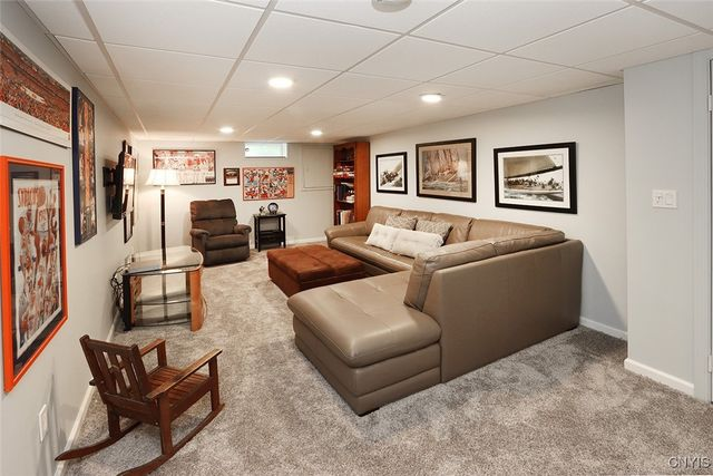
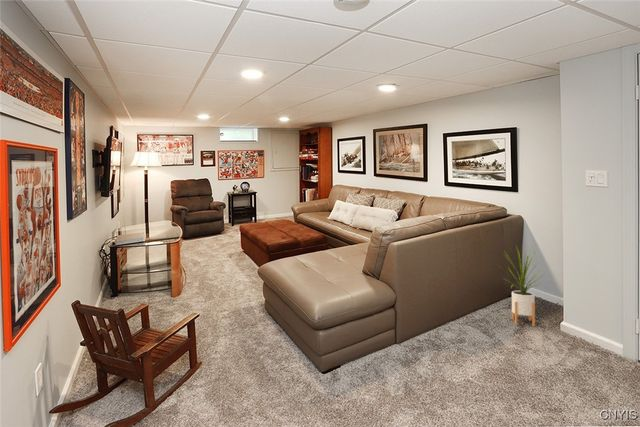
+ house plant (524, 283)
